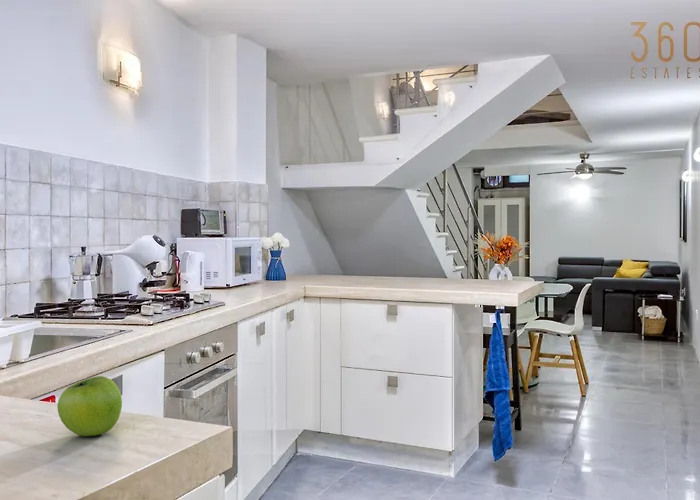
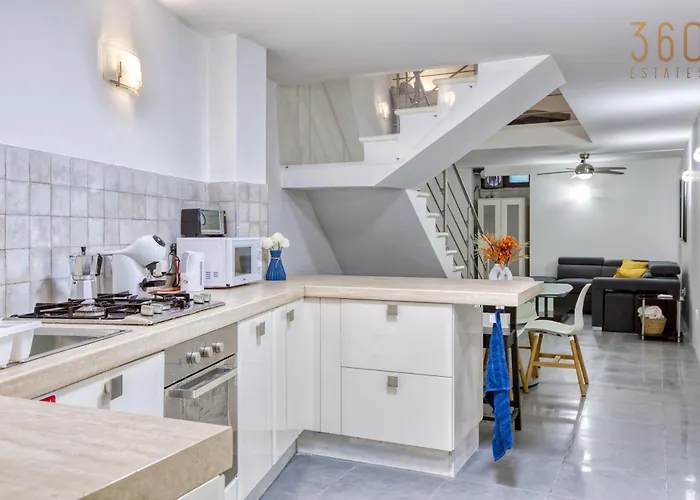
- fruit (90, 405)
